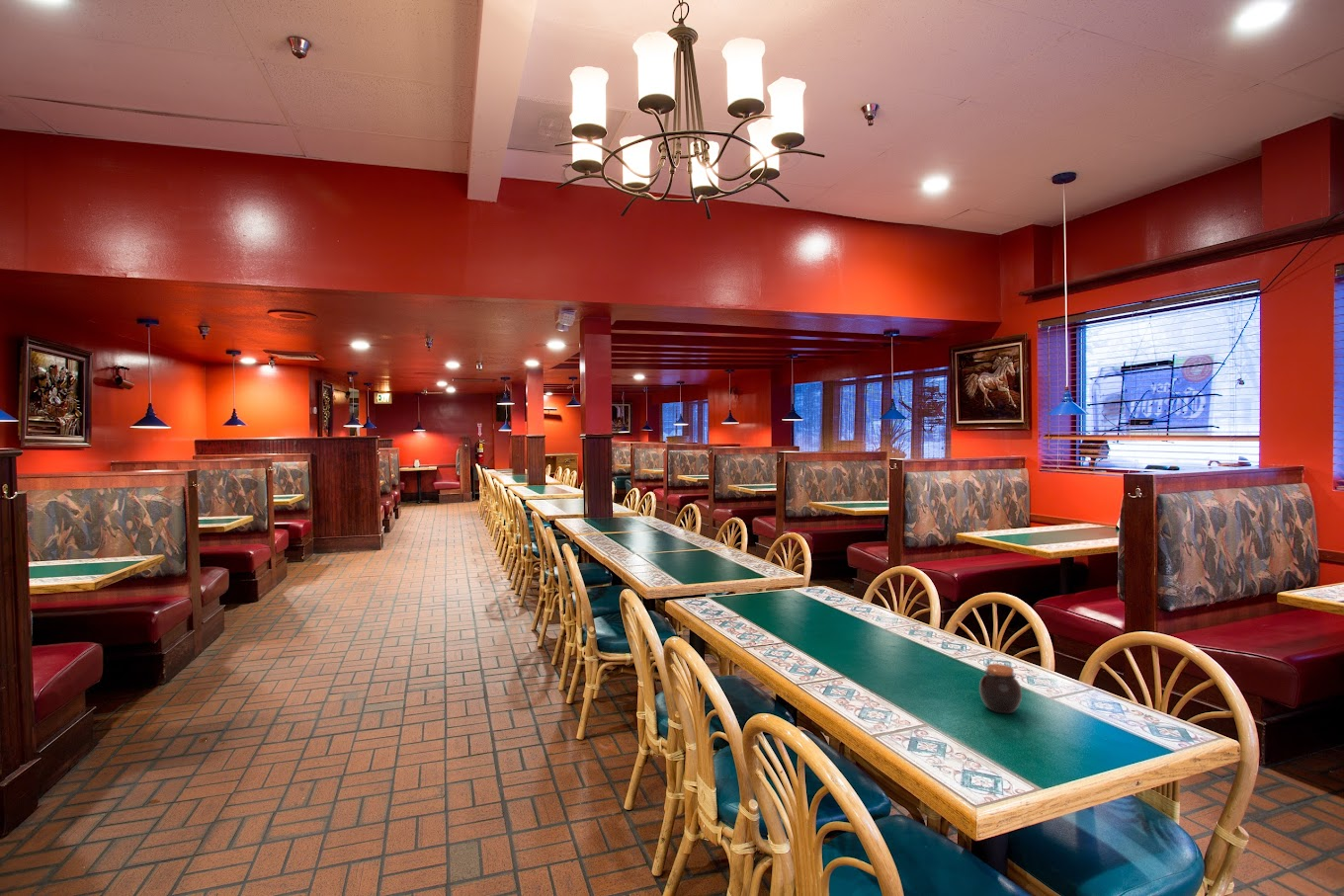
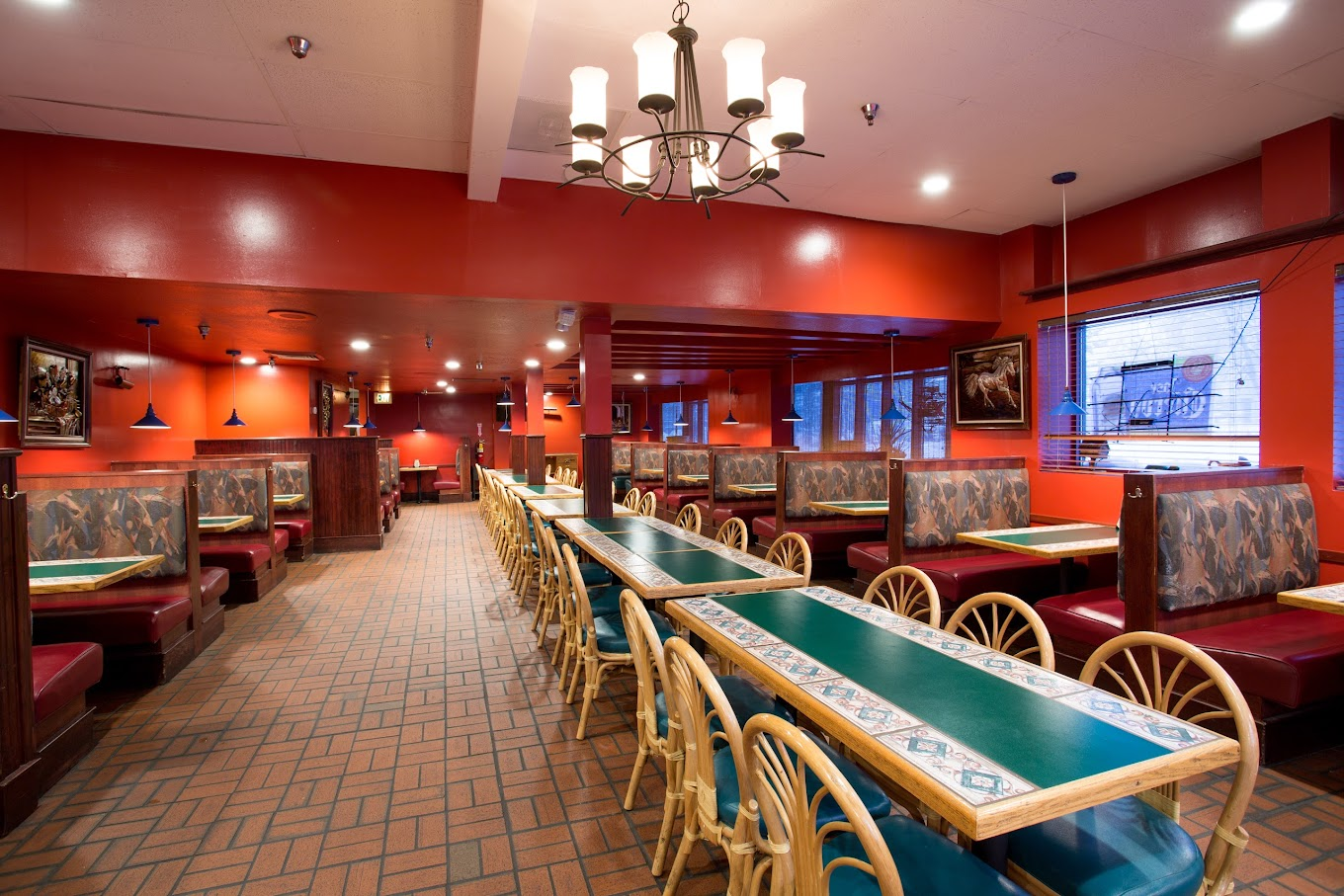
- jar (1000, 688)
